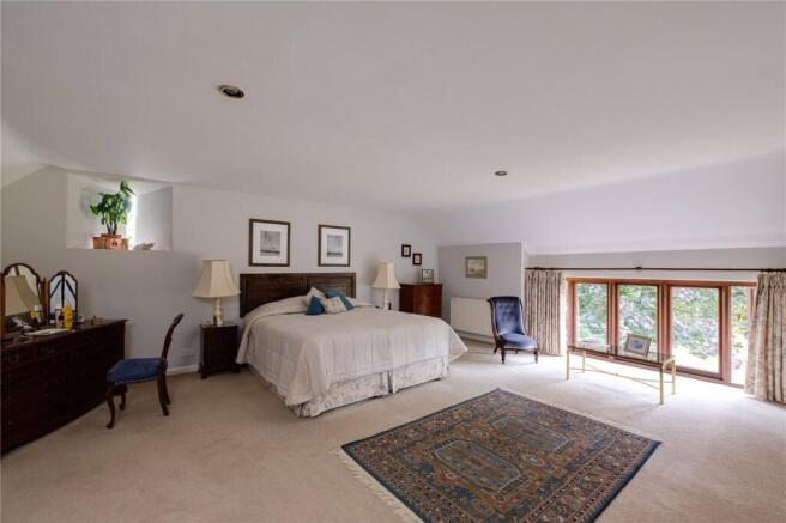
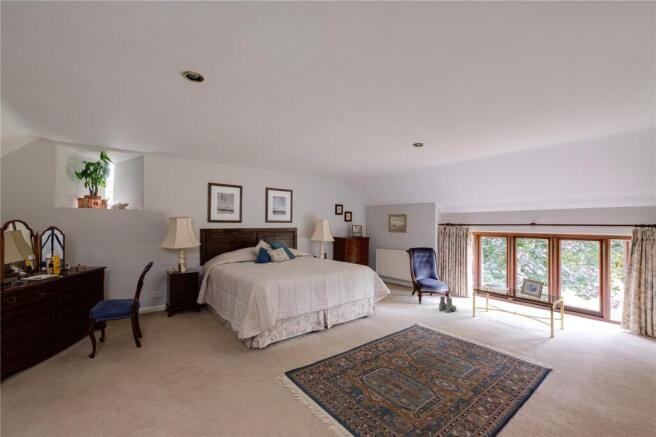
+ boots (447, 303)
